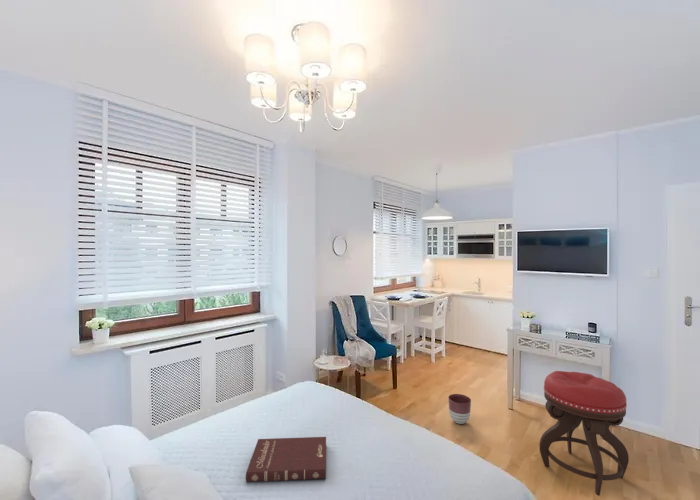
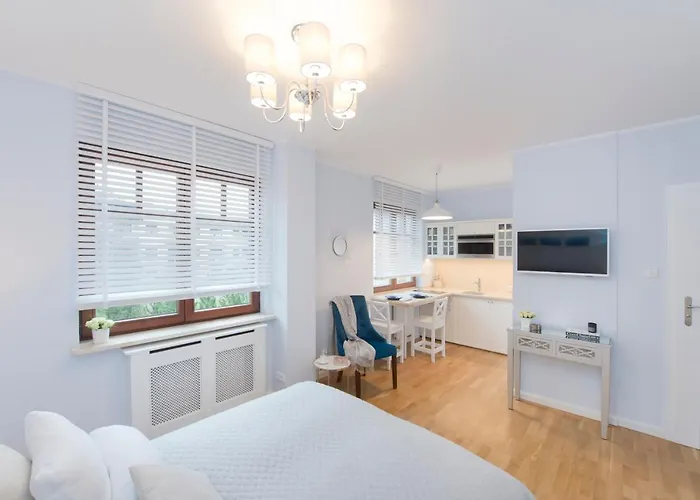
- stool (583, 425)
- planter (459, 410)
- book (289, 457)
